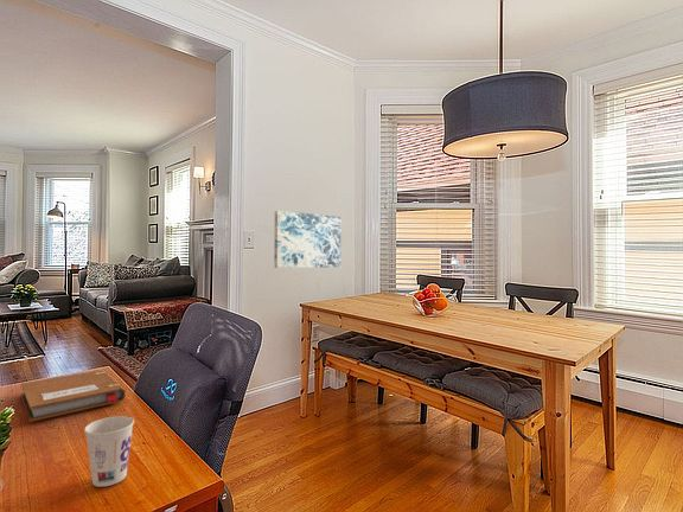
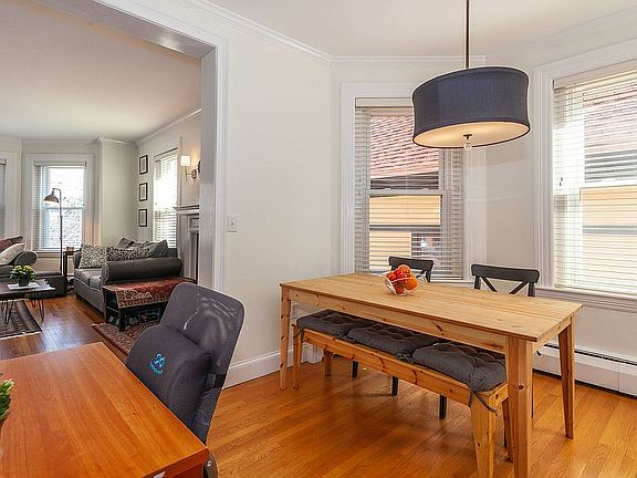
- notebook (72, 392)
- cup (109, 450)
- wall art (309, 241)
